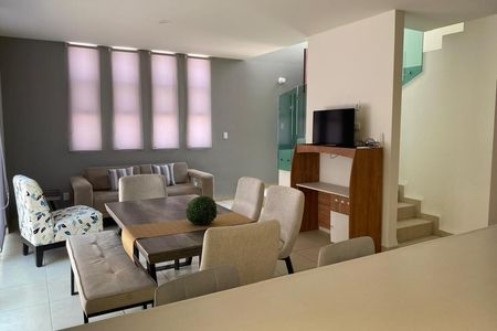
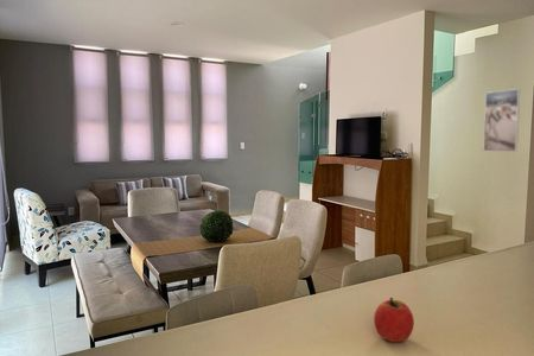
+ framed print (501, 121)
+ apple (393, 318)
